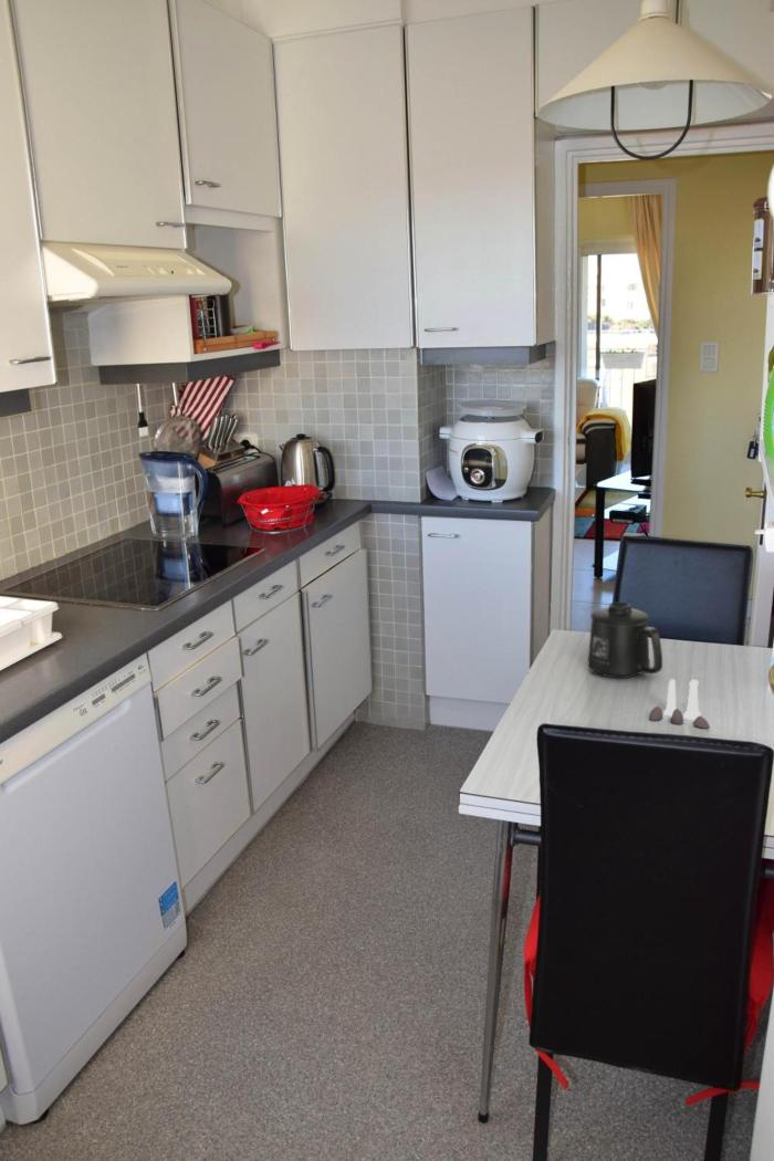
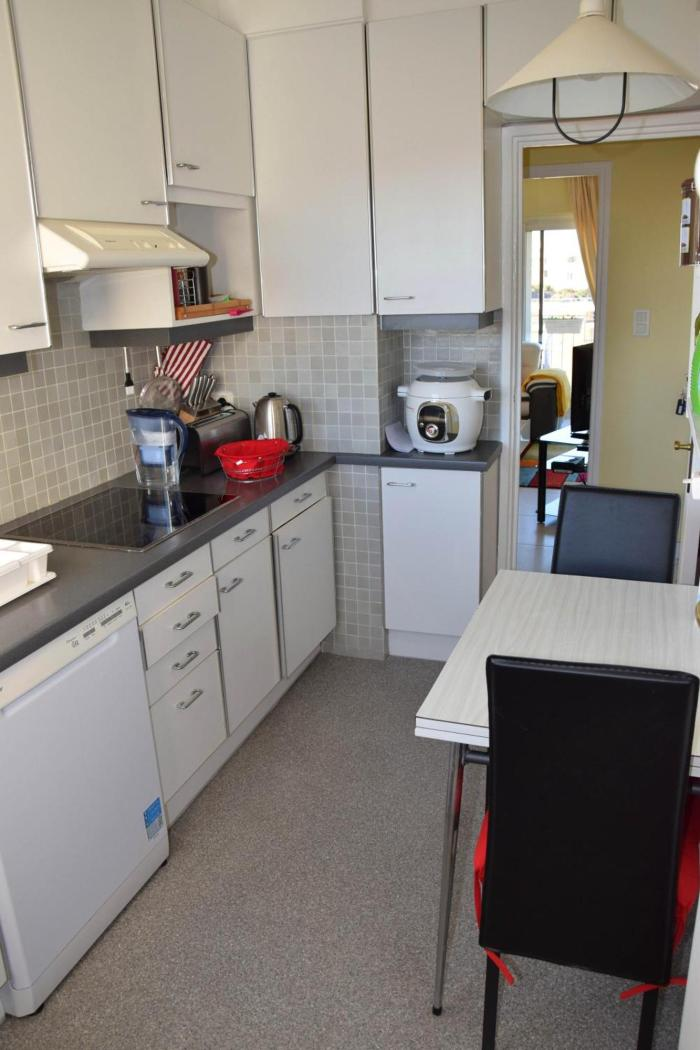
- mug (627, 639)
- salt and pepper shaker set (688, 700)
